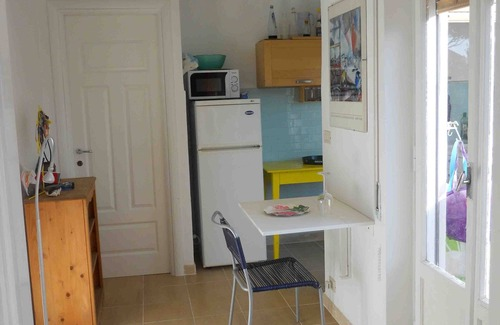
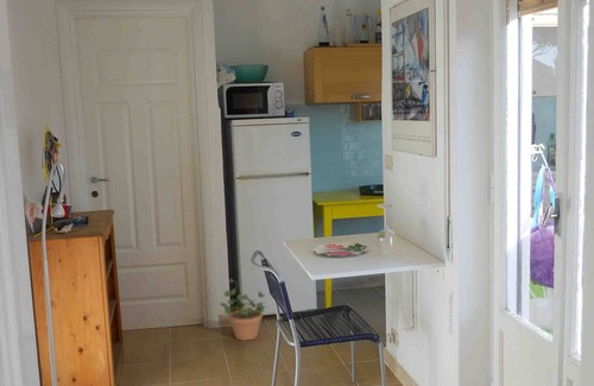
+ potted plant (241, 314)
